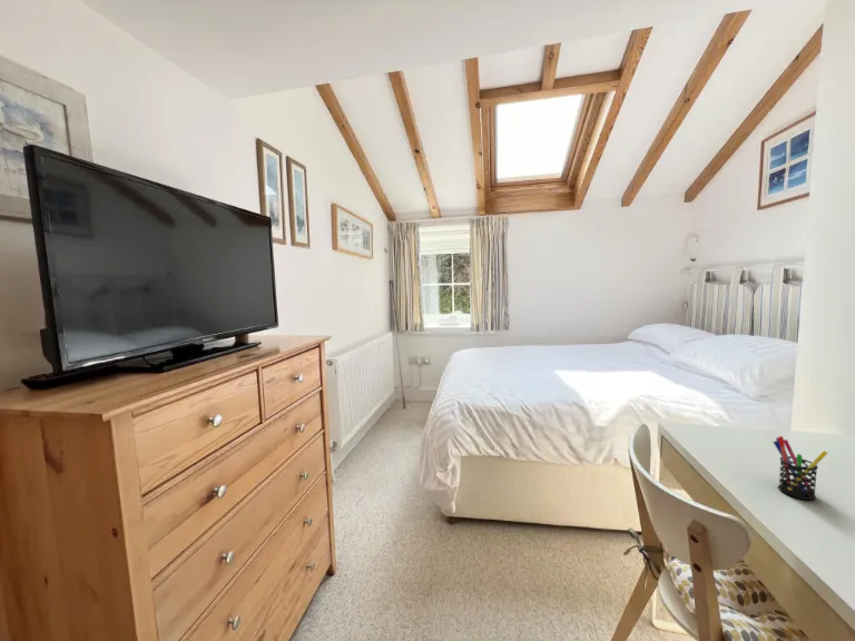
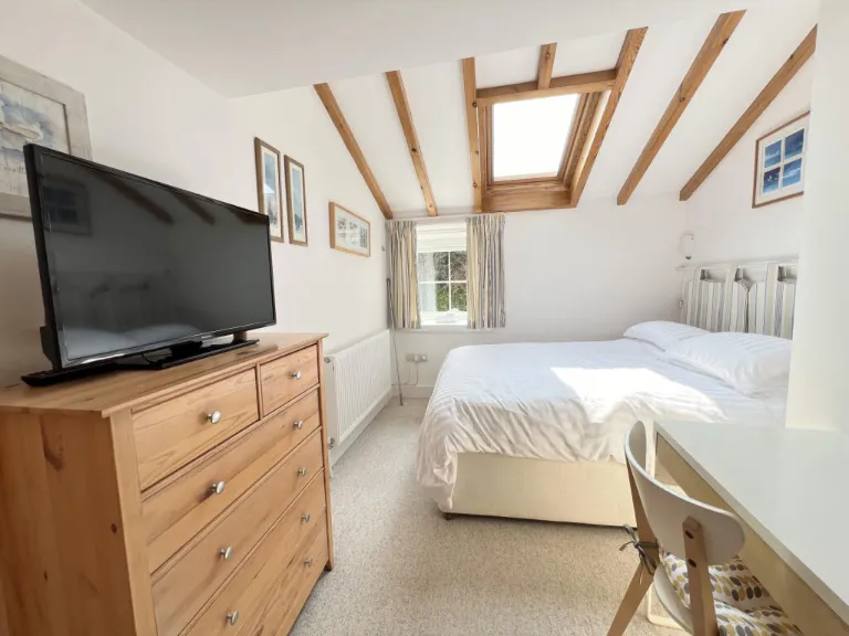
- pen holder (796, 466)
